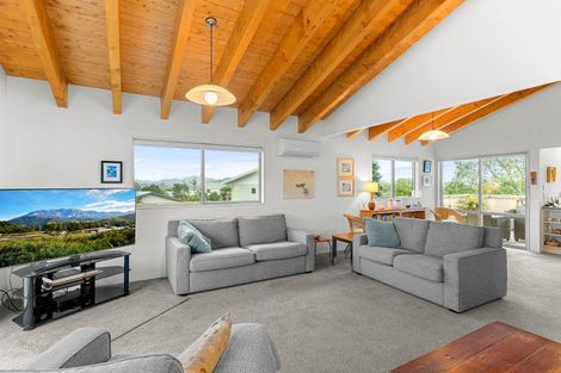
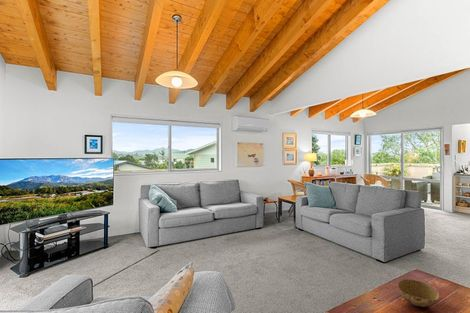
+ bowl (417, 295)
